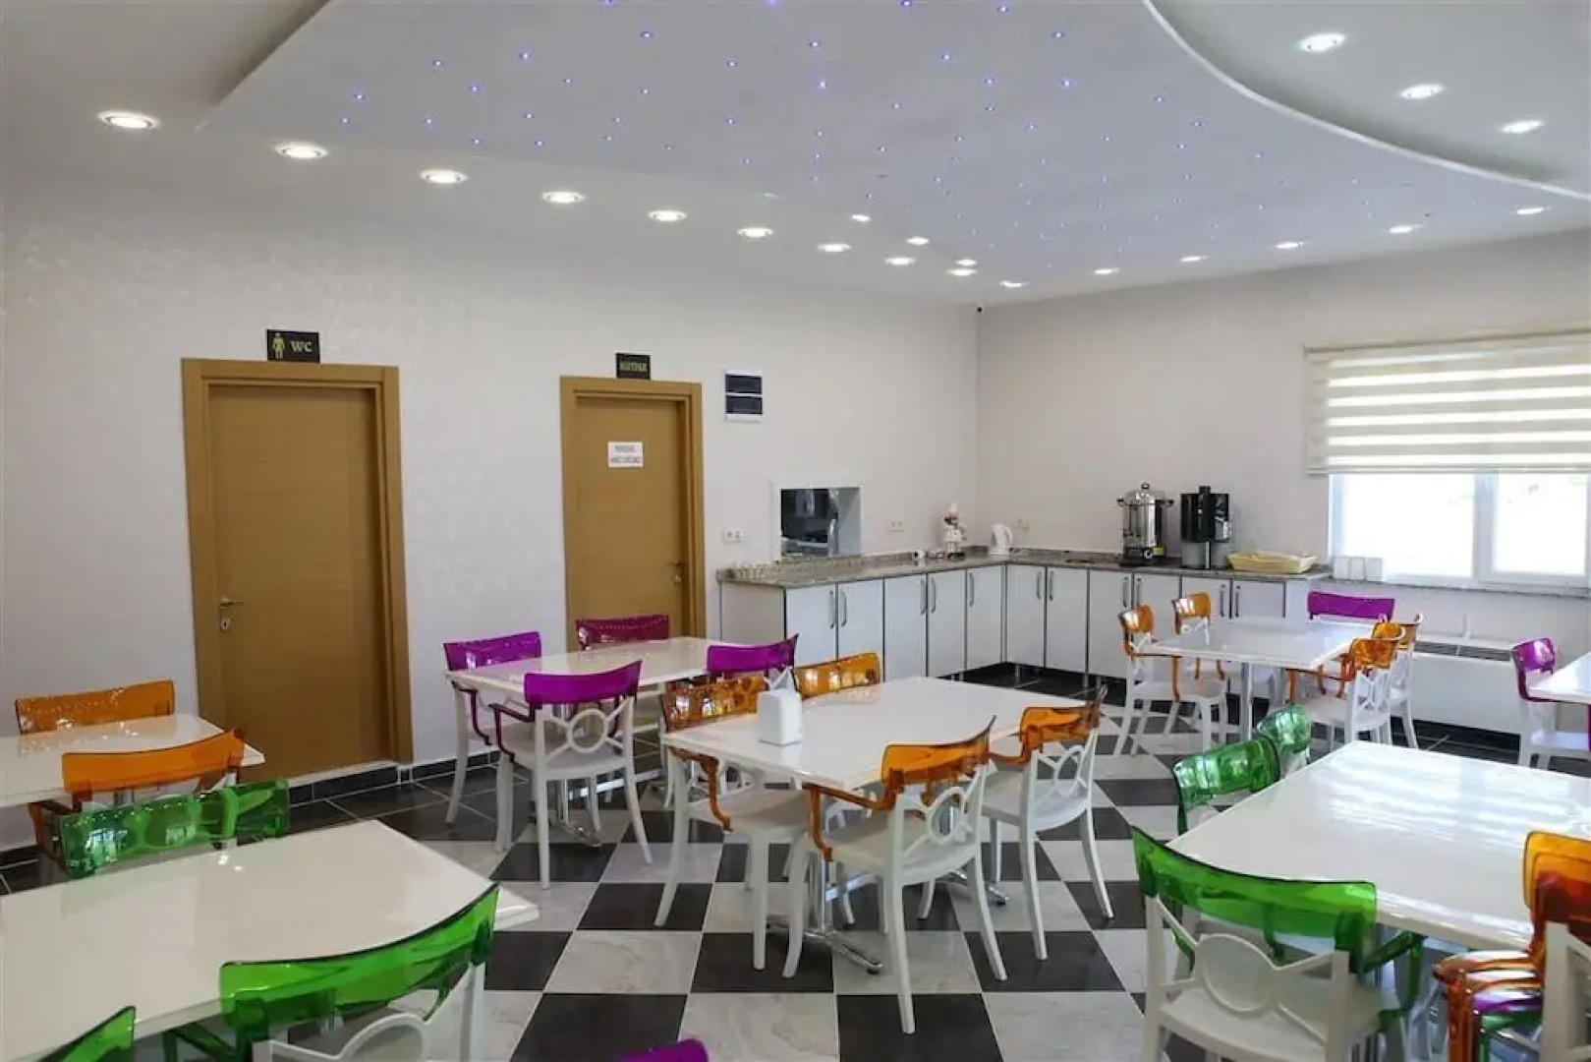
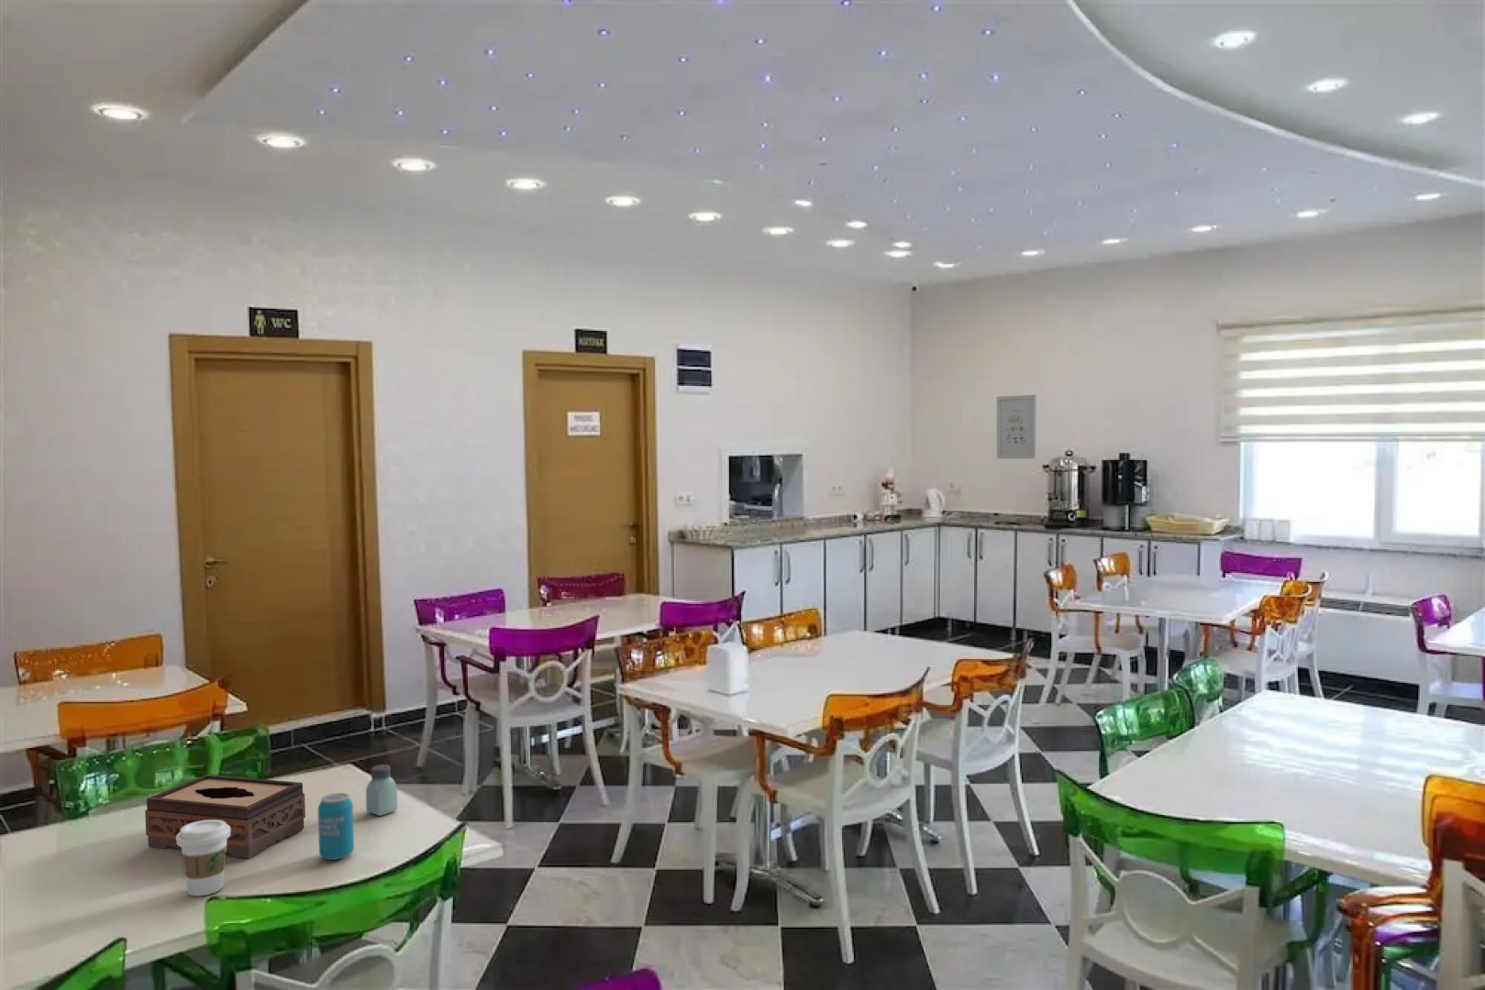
+ tissue box (227, 814)
+ wall art (1015, 428)
+ coffee cup (205, 857)
+ beverage can (336, 825)
+ saltshaker (380, 789)
